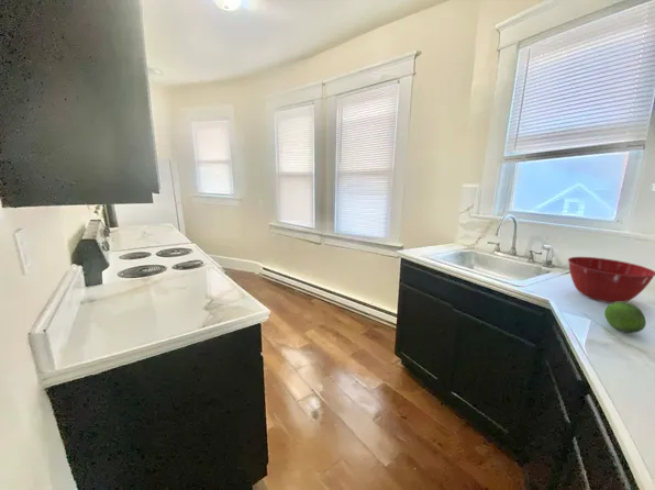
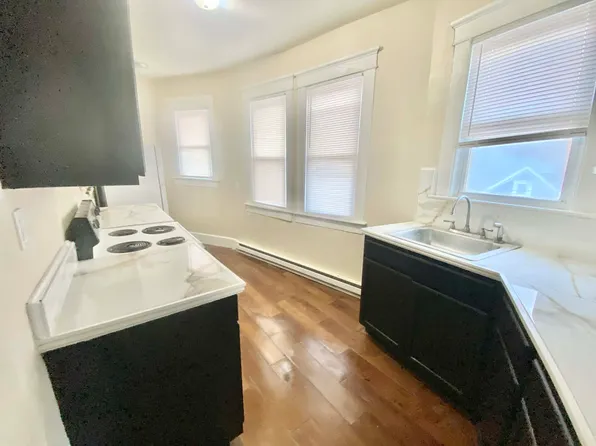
- fruit (623, 315)
- mixing bowl (604, 281)
